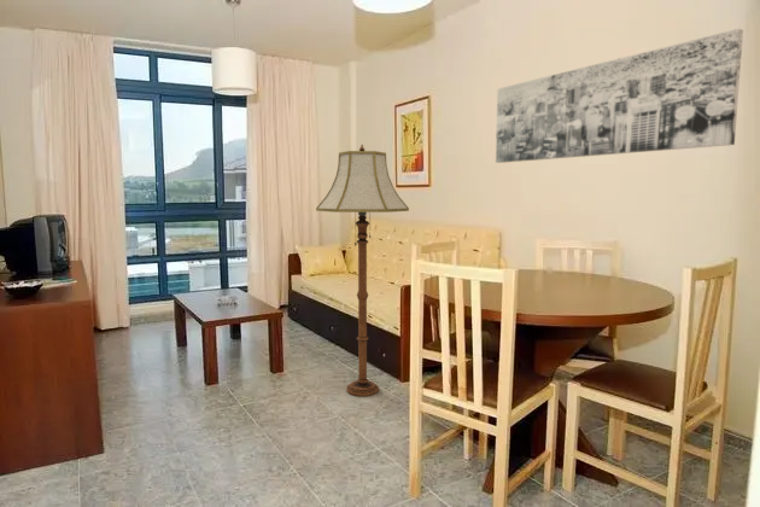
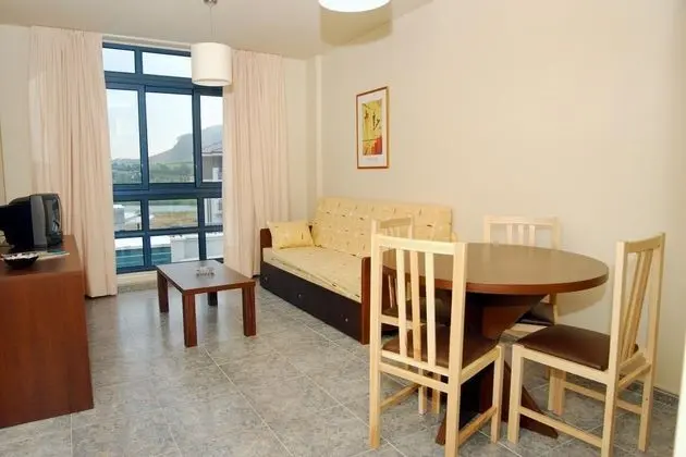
- wall art (591, 111)
- floor lamp (362, 269)
